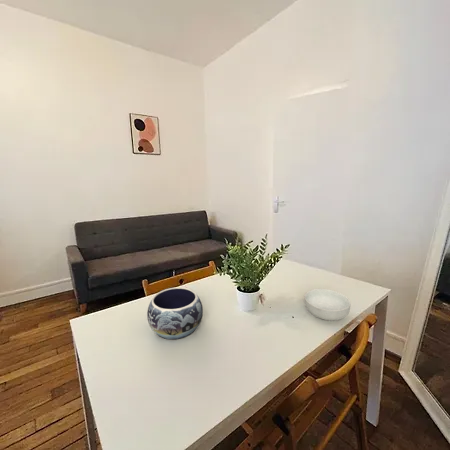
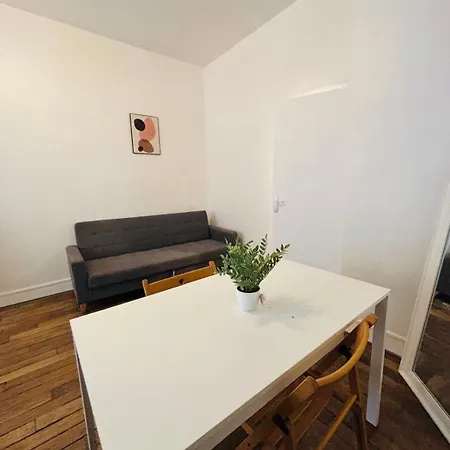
- cereal bowl (326, 306)
- decorative bowl (175, 312)
